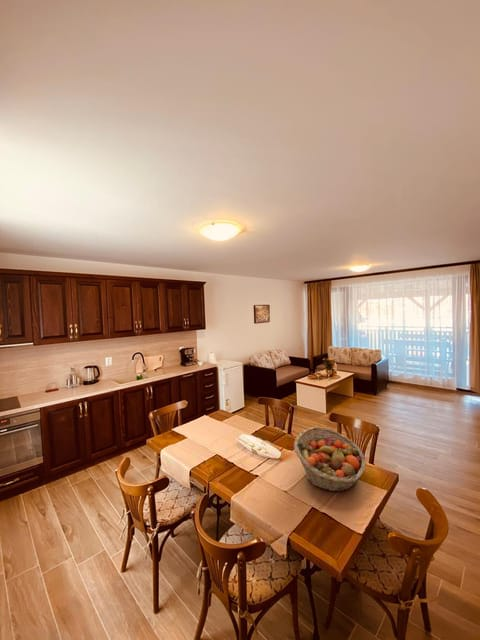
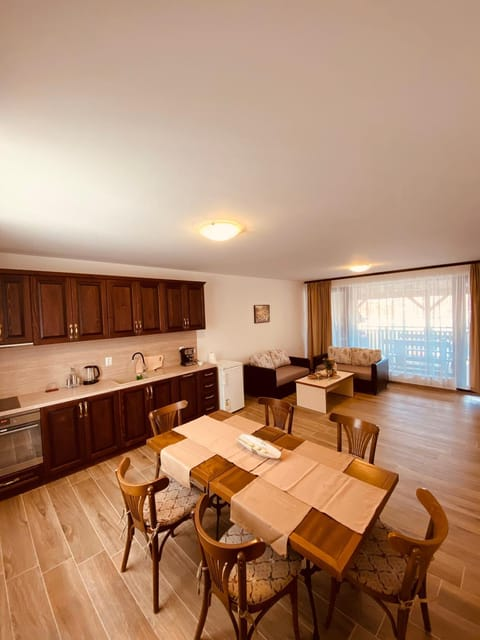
- fruit basket (329, 456)
